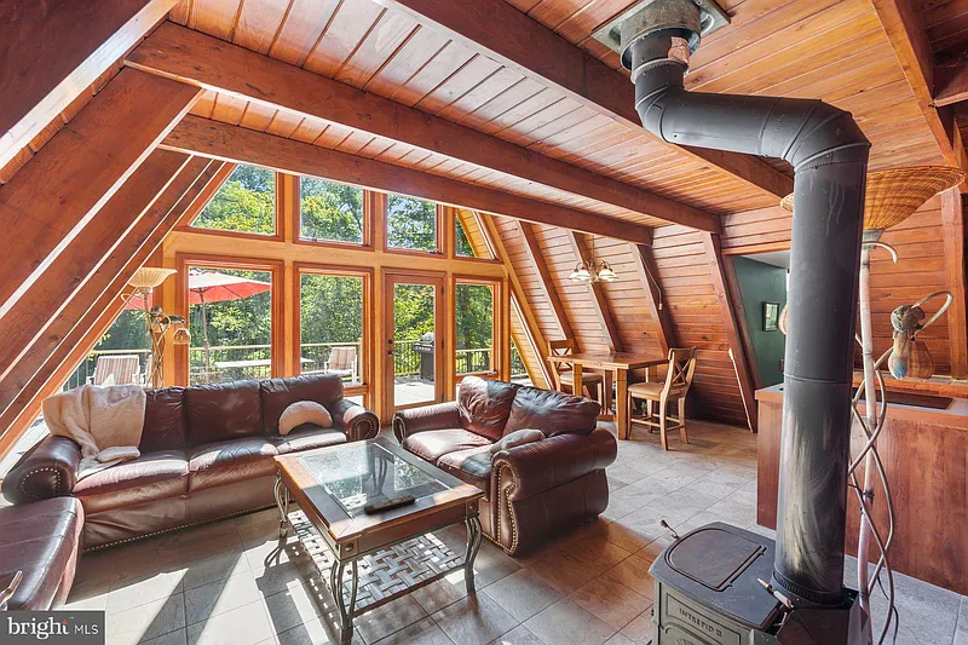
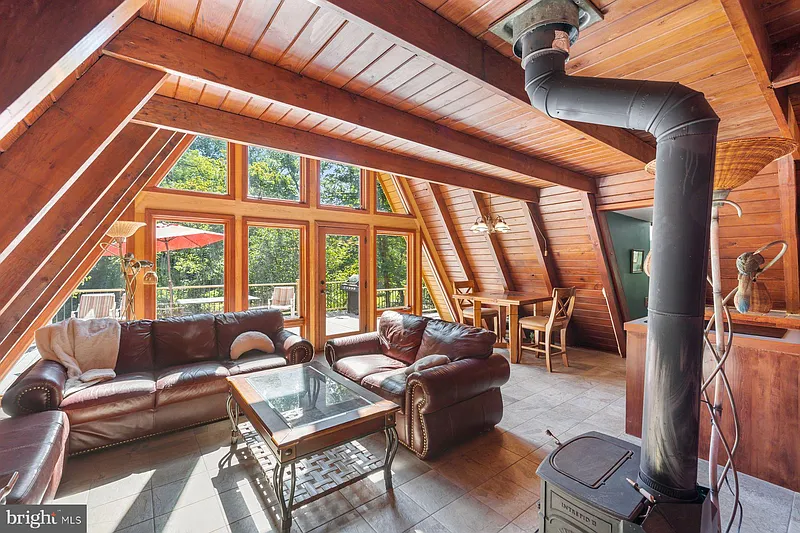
- remote control (390, 505)
